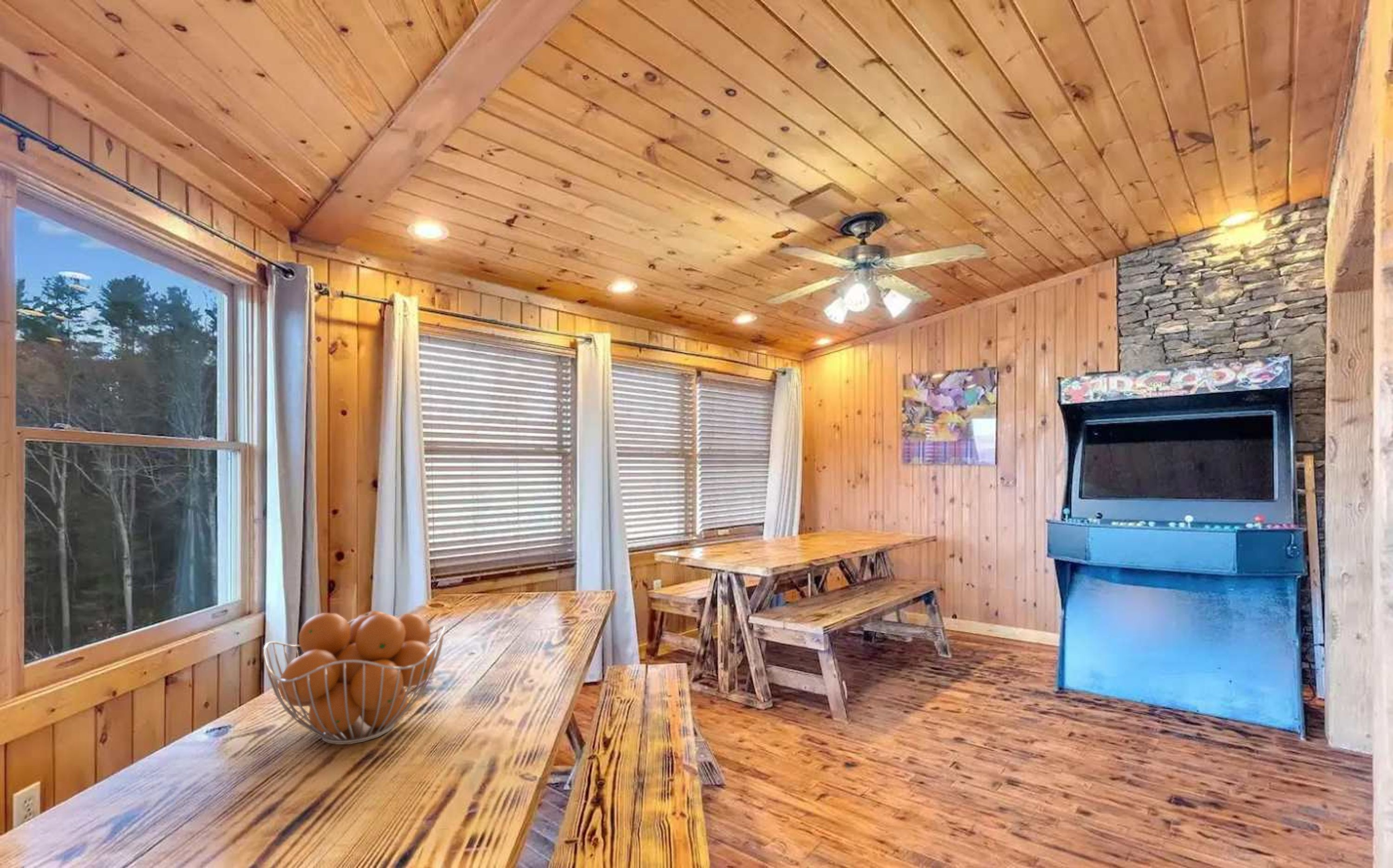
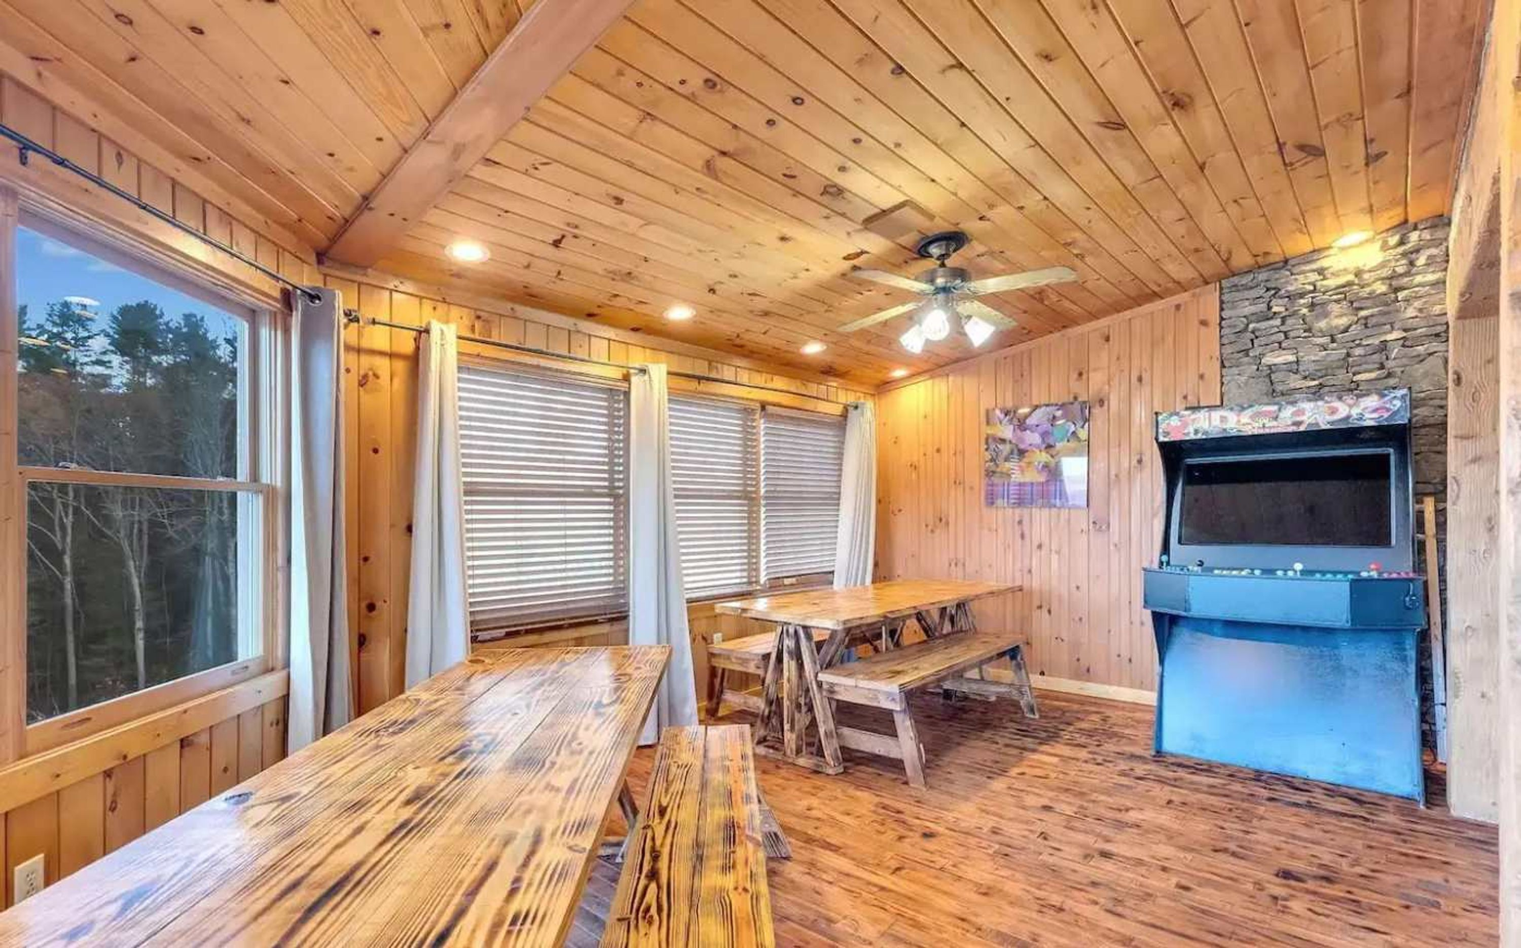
- fruit basket (359, 670)
